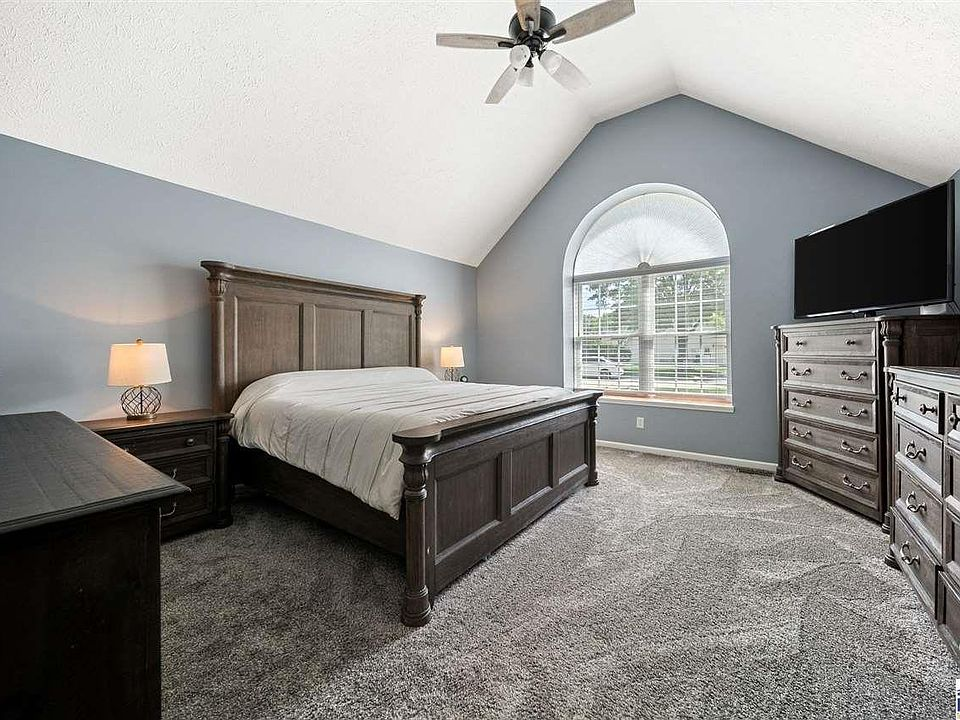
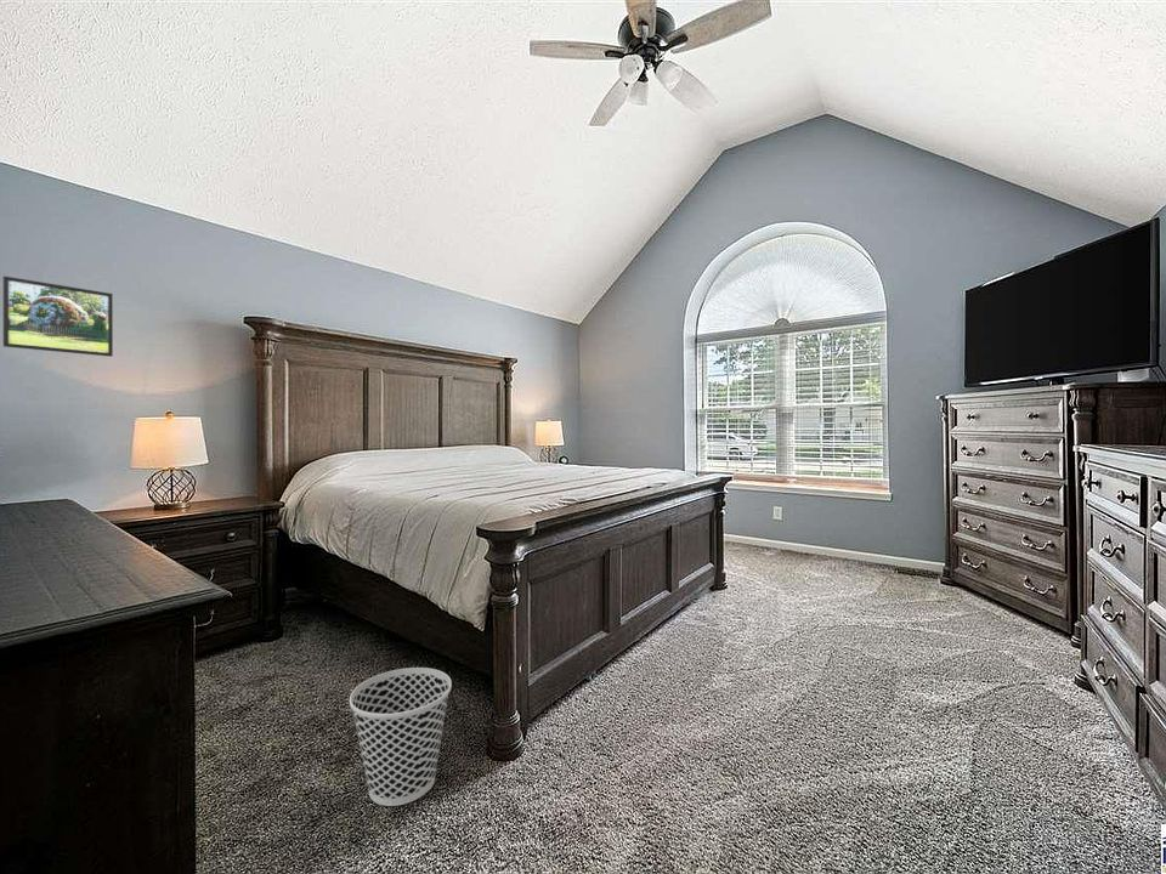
+ wastebasket (402, 736)
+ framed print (61, 318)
